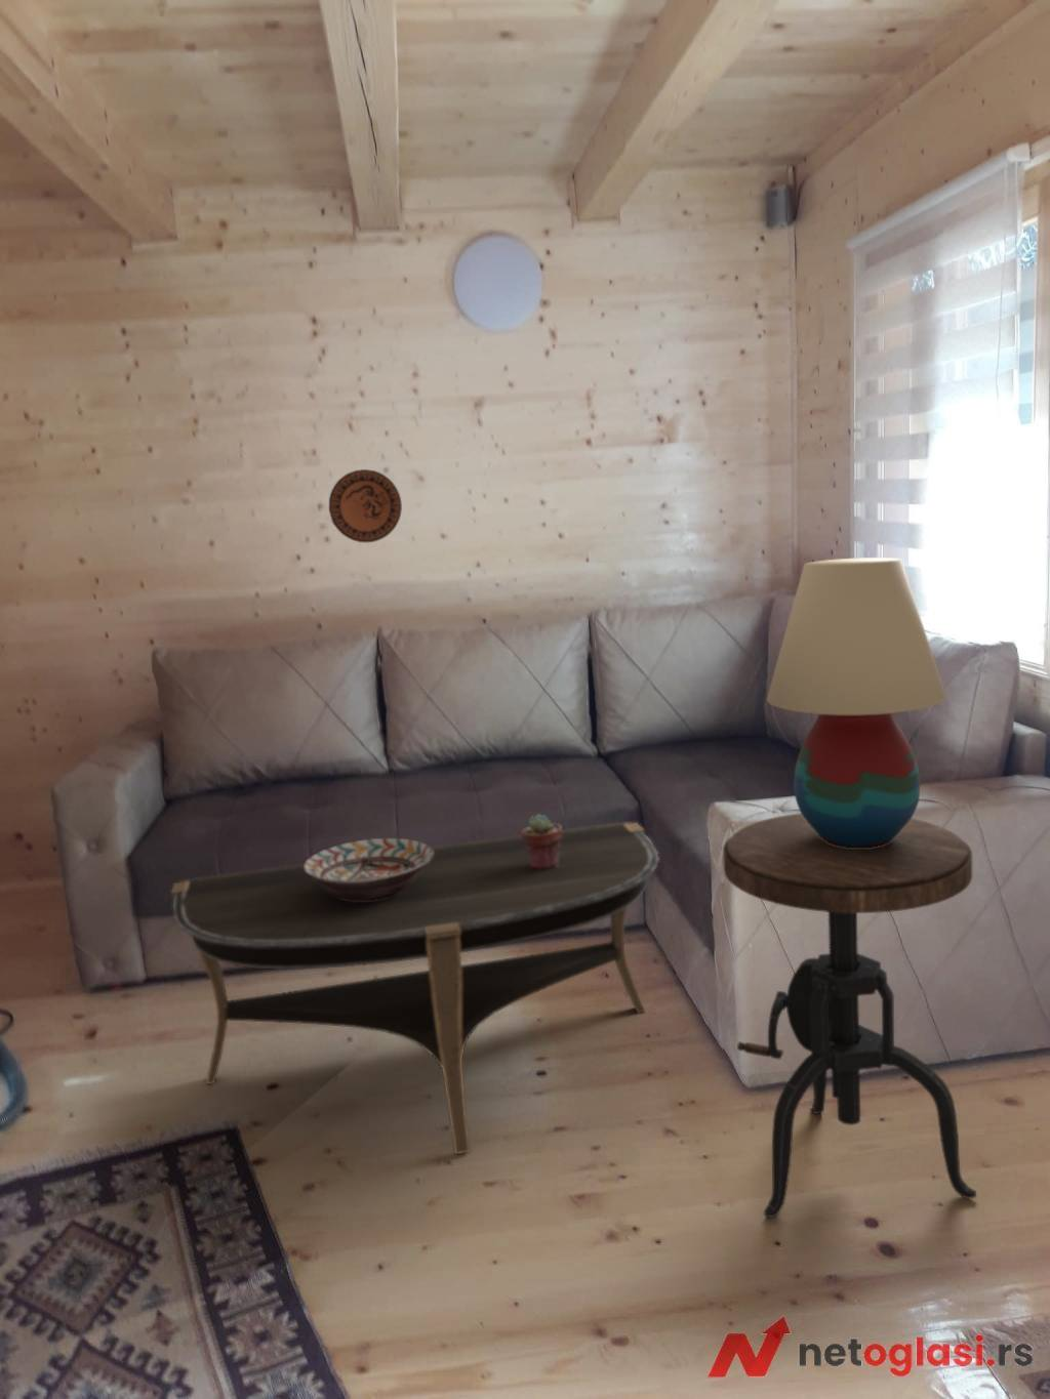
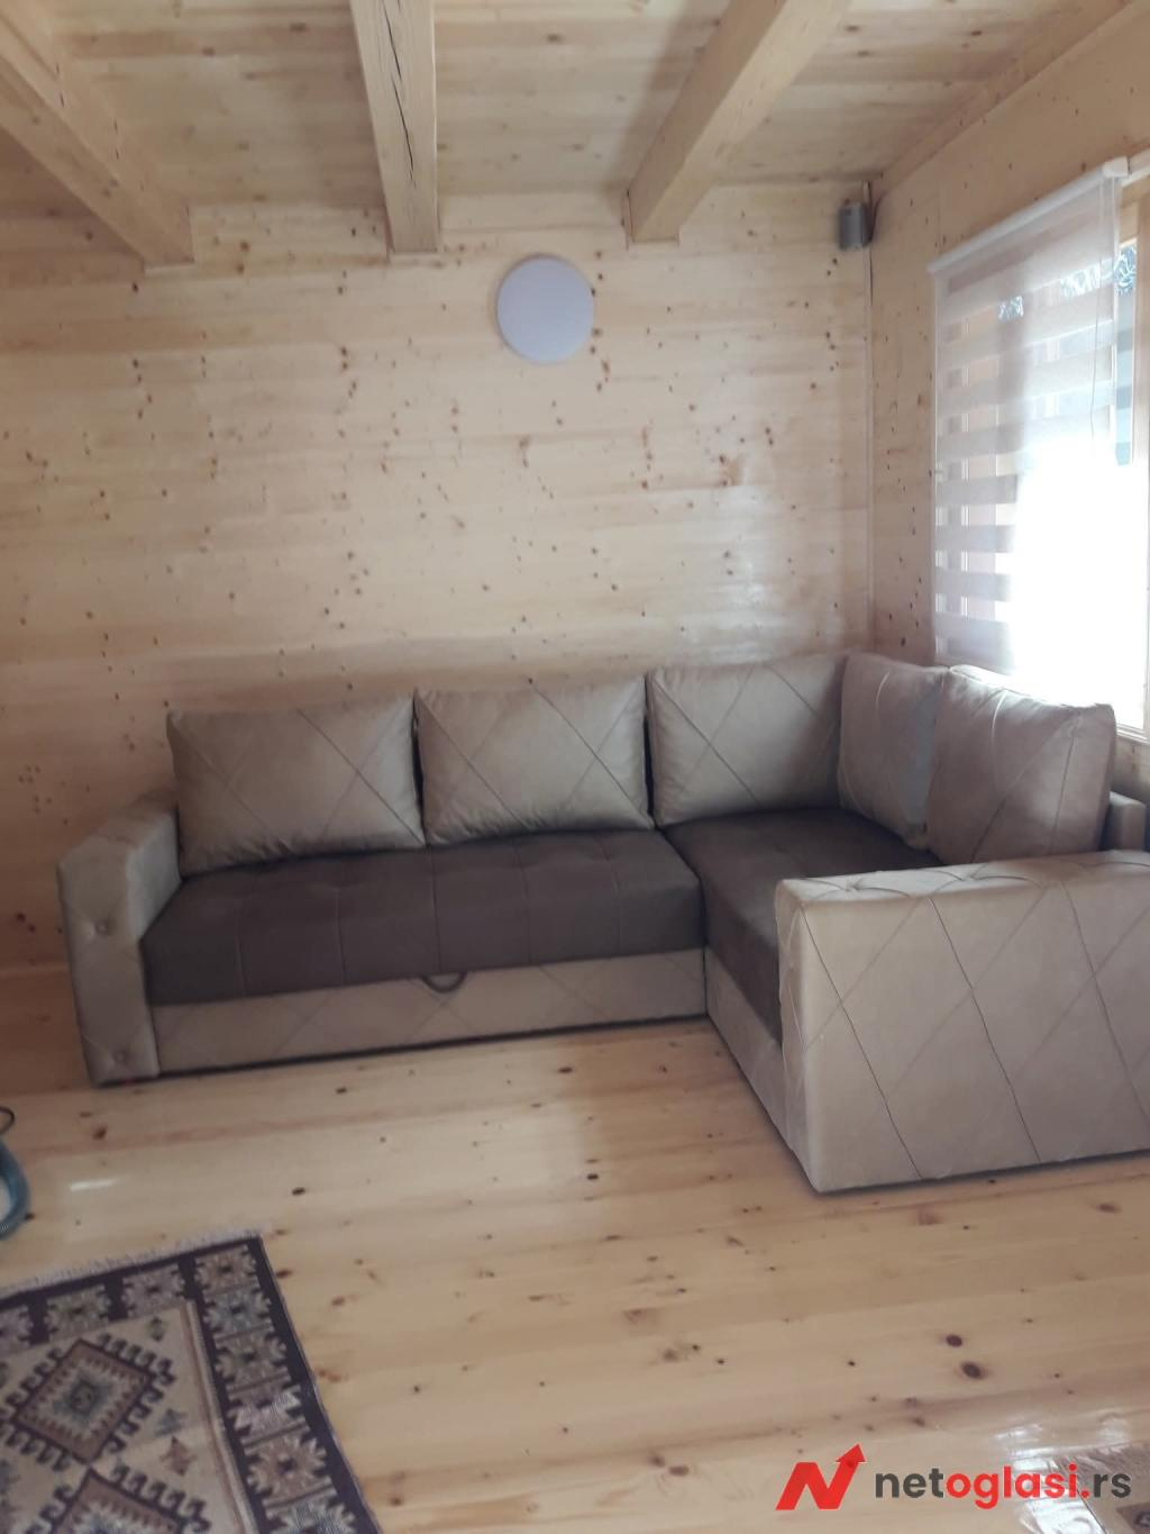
- coffee table (436, 989)
- decorative bowl (369, 872)
- decorative plate (365, 505)
- potted succulent (543, 838)
- side table (849, 1013)
- table lamp (854, 702)
